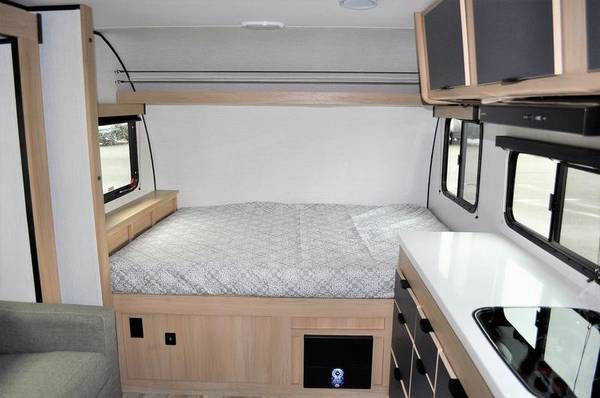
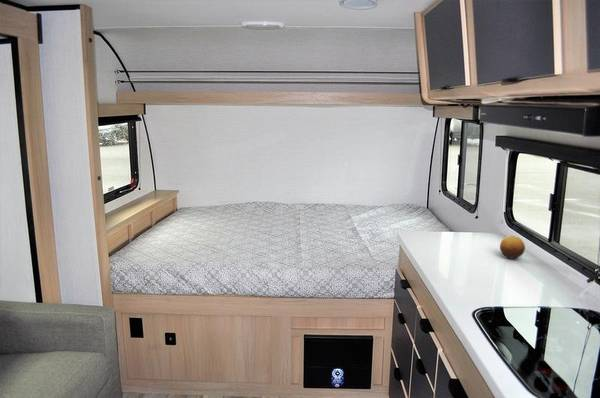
+ fruit (512, 247)
